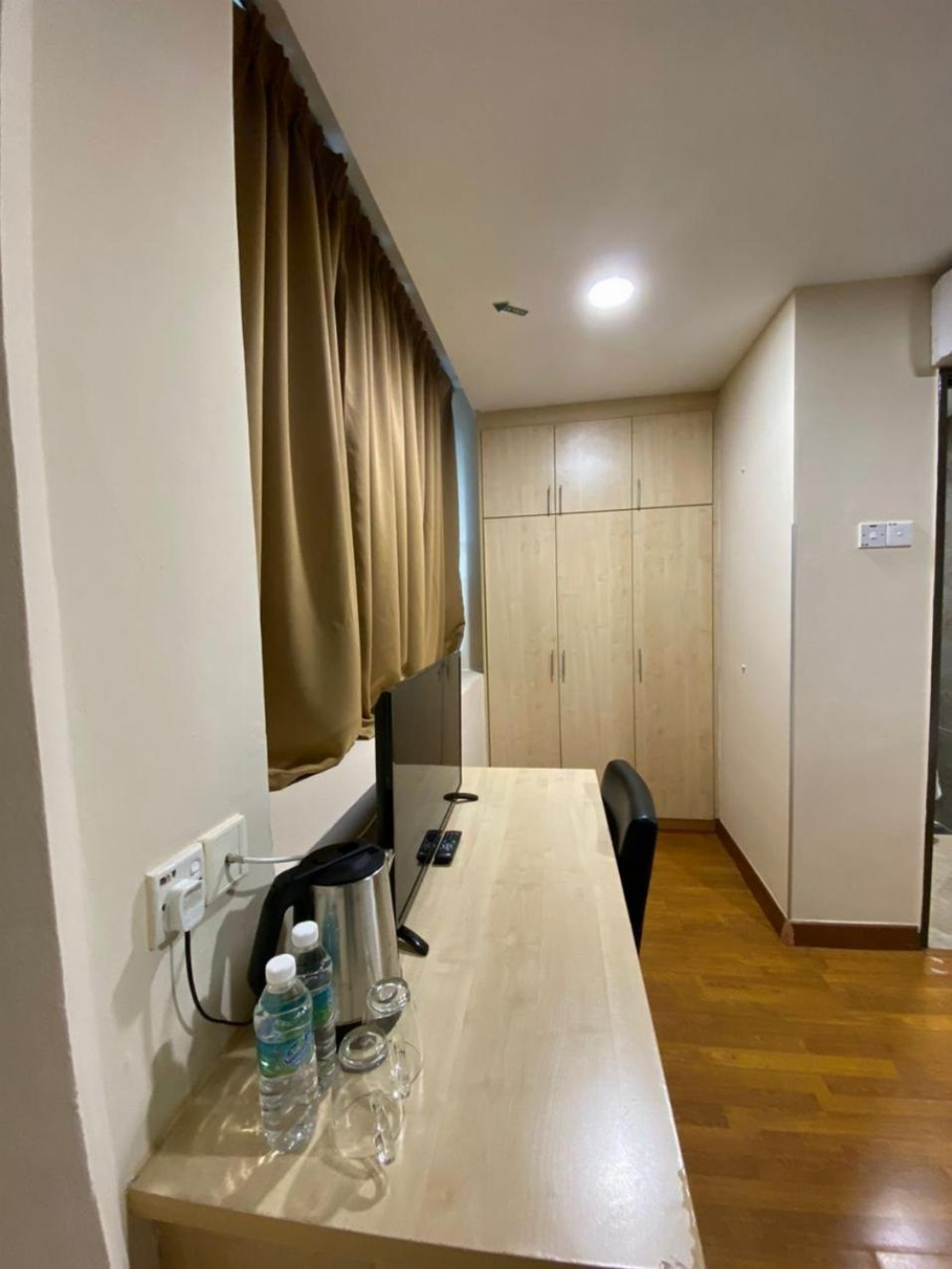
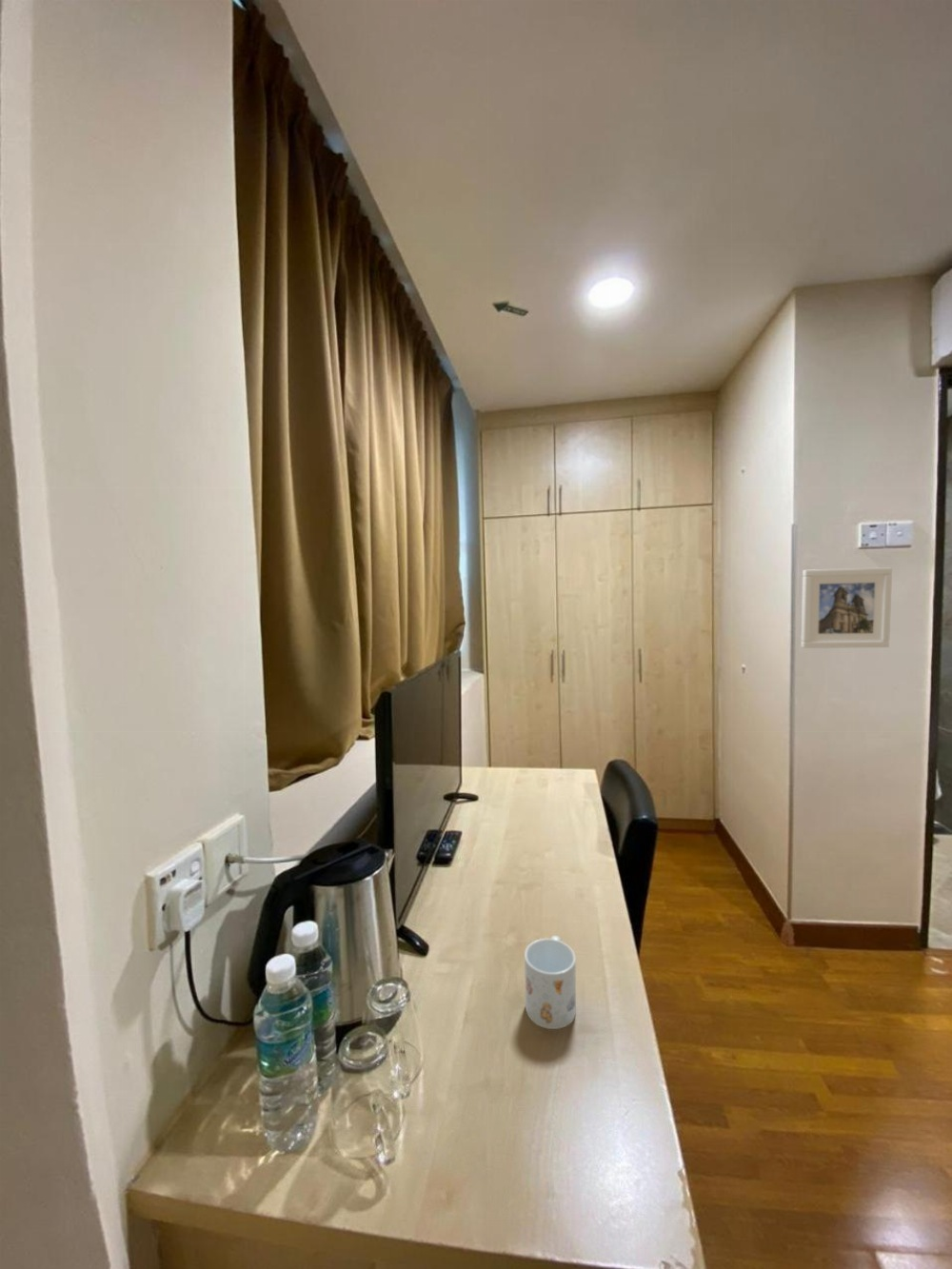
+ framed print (845, 608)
+ mug (552, 973)
